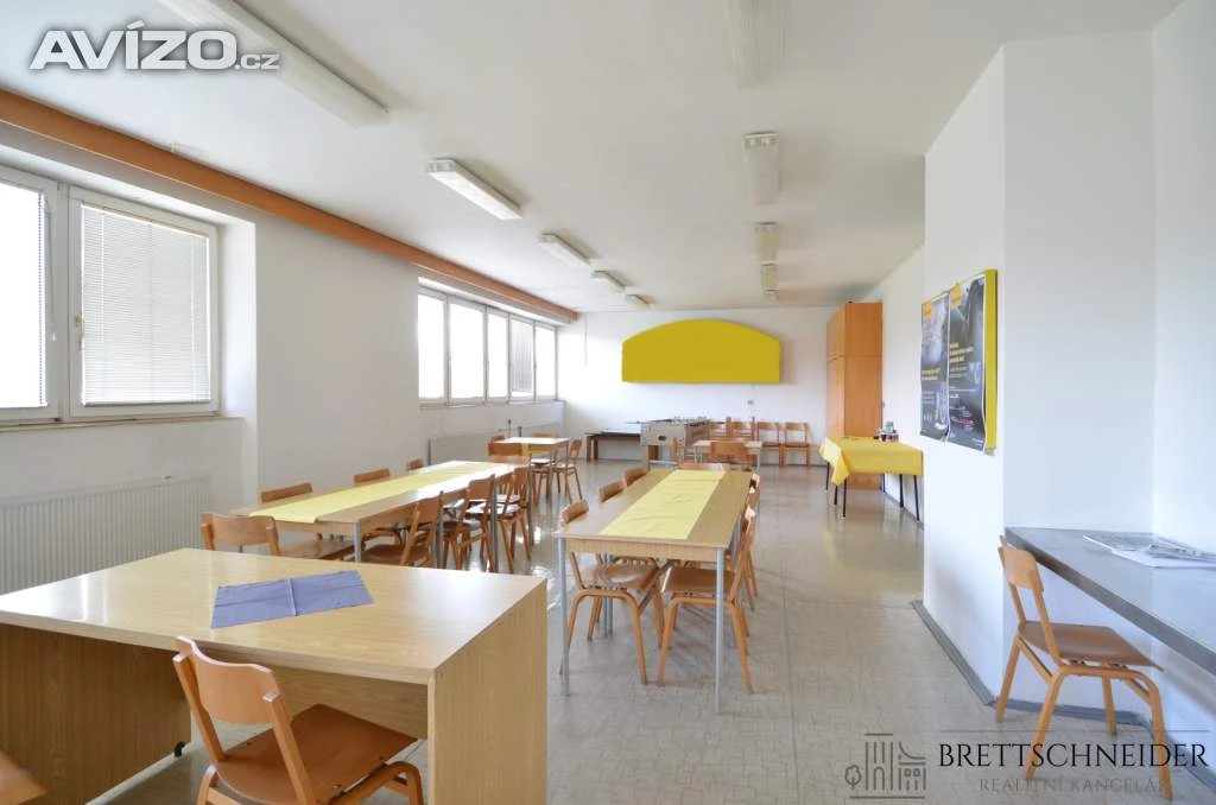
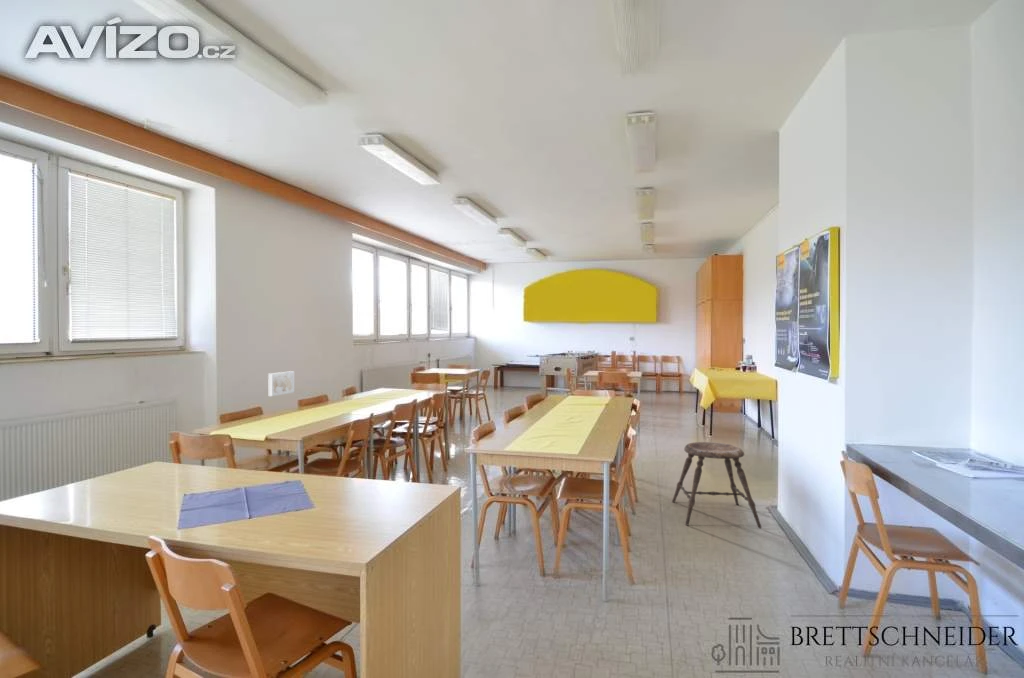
+ stool (713, 492)
+ wall art (281, 383)
